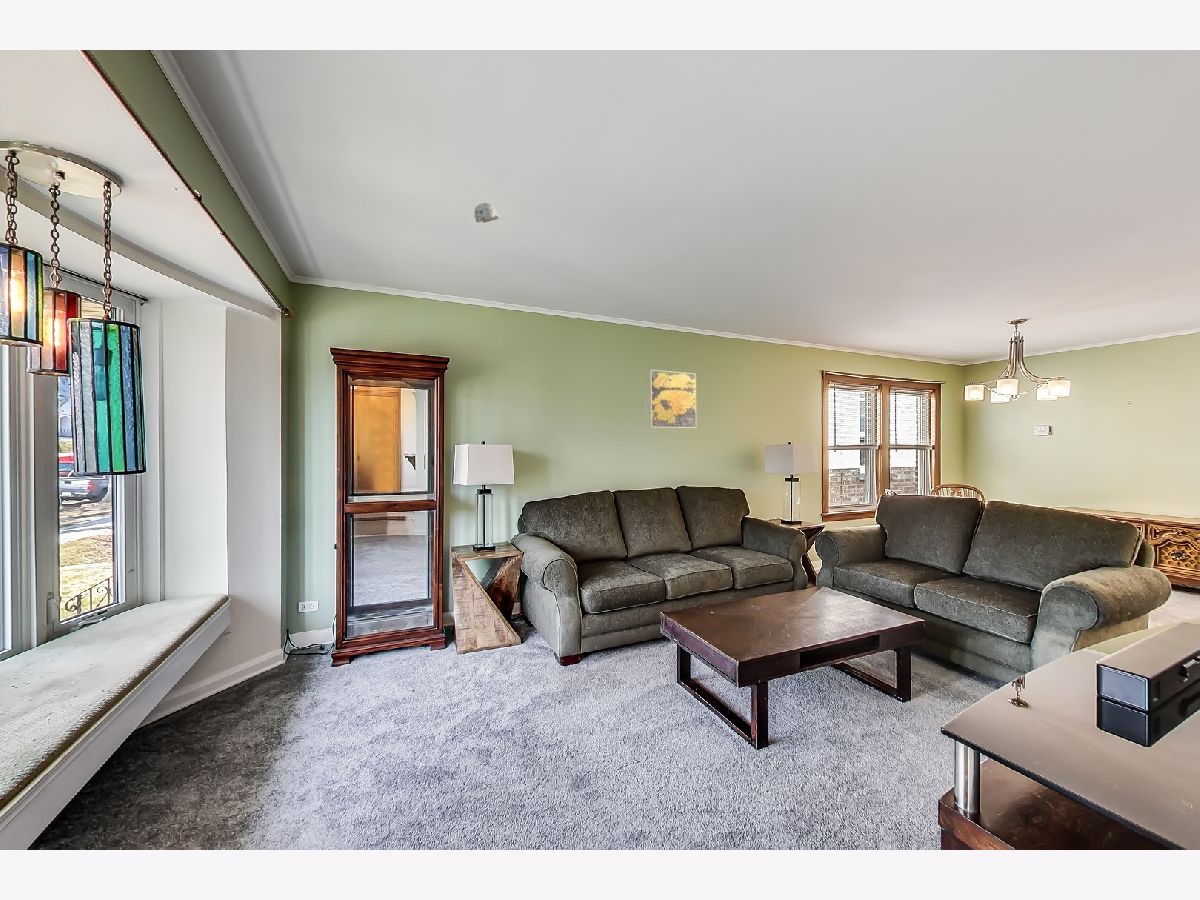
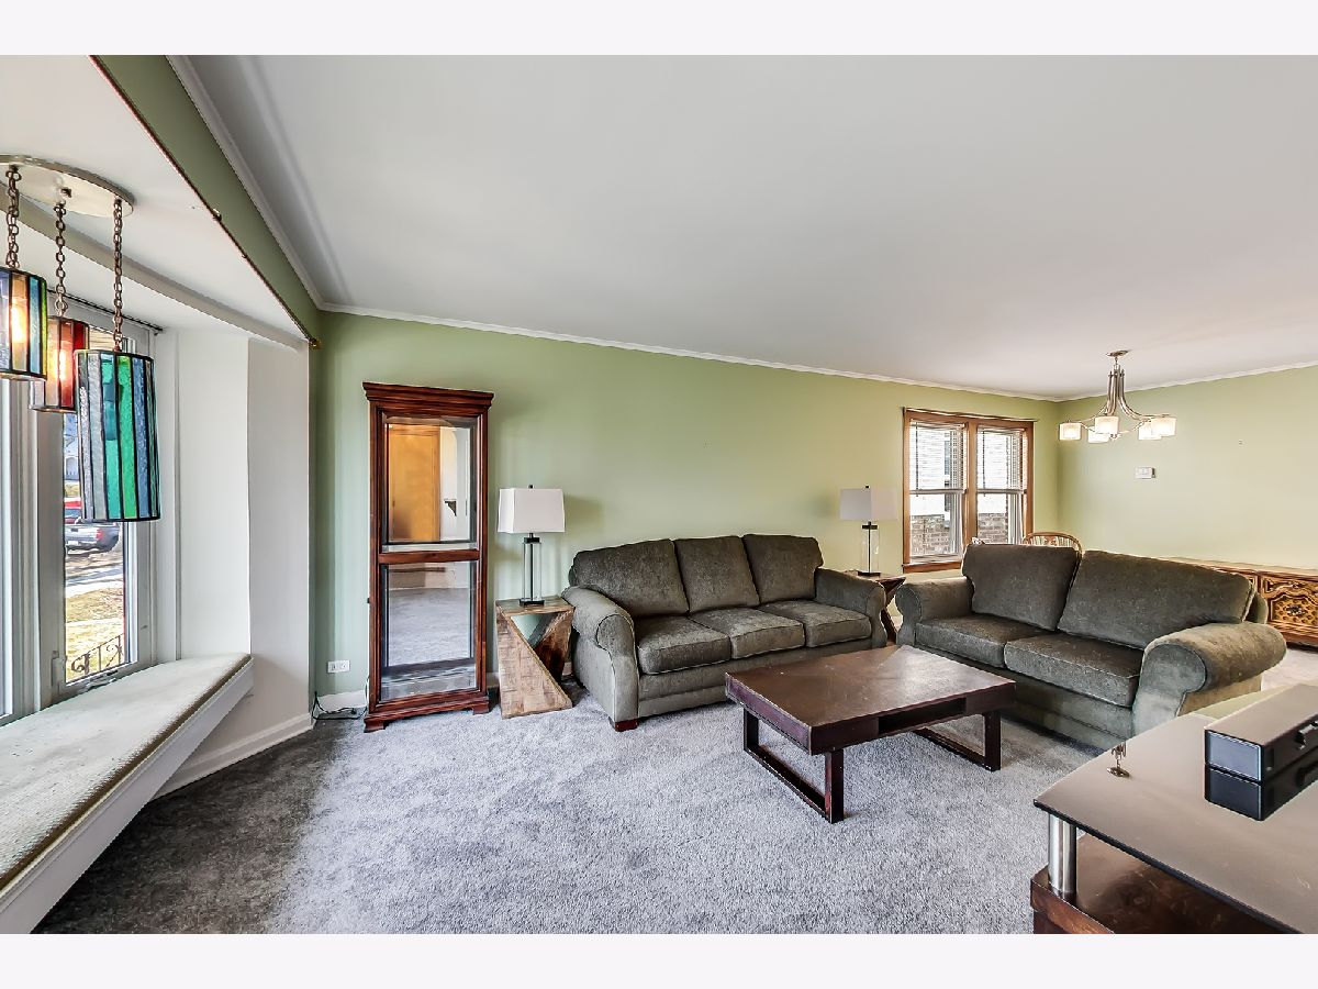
- smoke detector (486, 215)
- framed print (673, 399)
